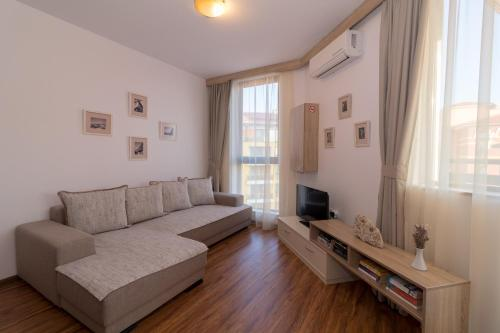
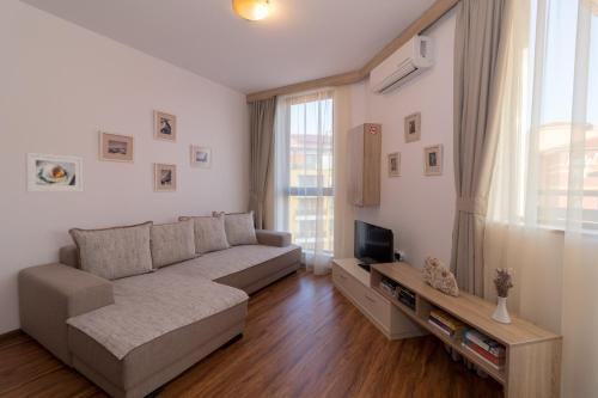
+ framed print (56, 173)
